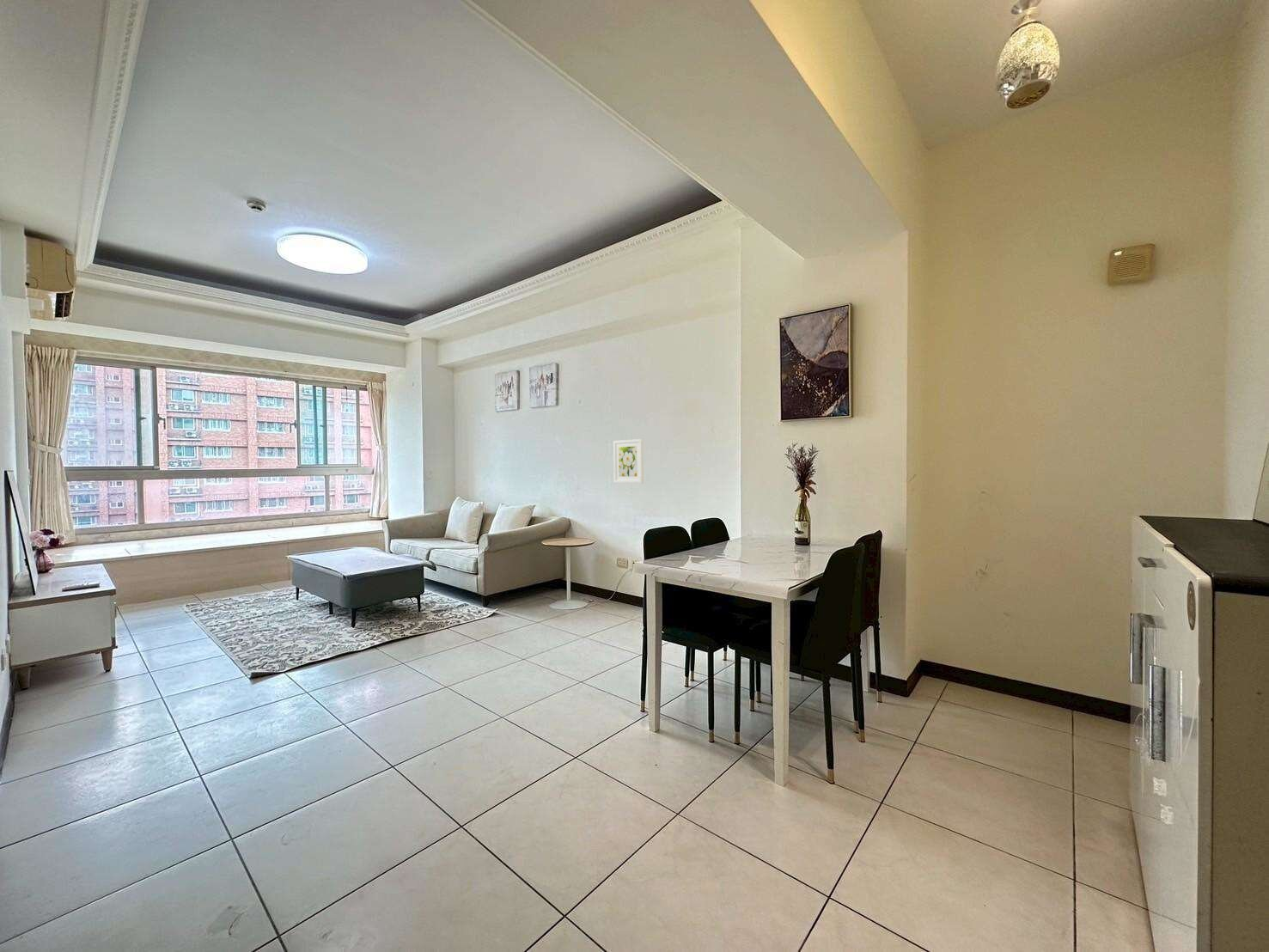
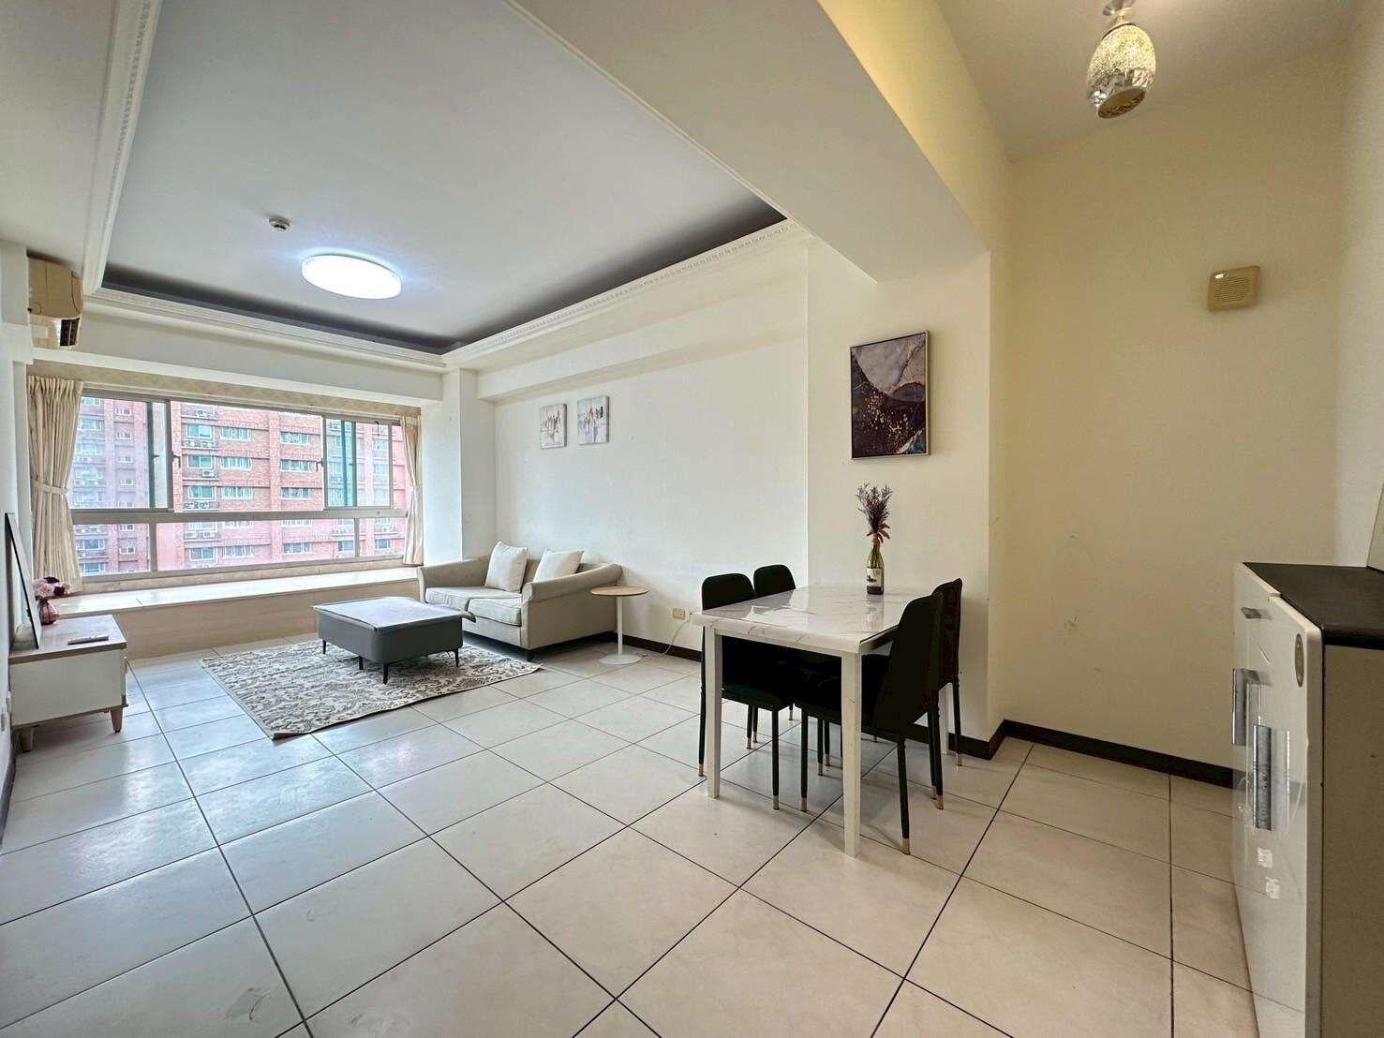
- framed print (628, 461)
